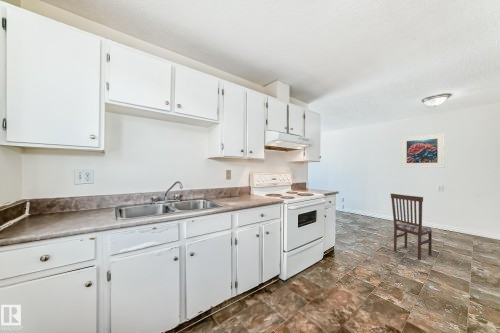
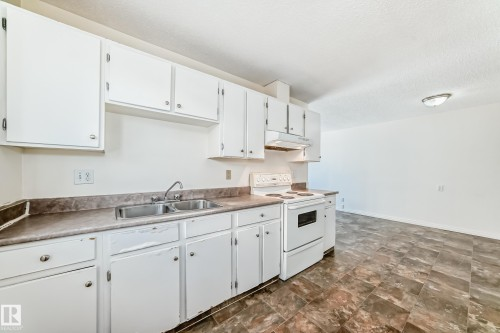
- dining chair (411, 223)
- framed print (421, 151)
